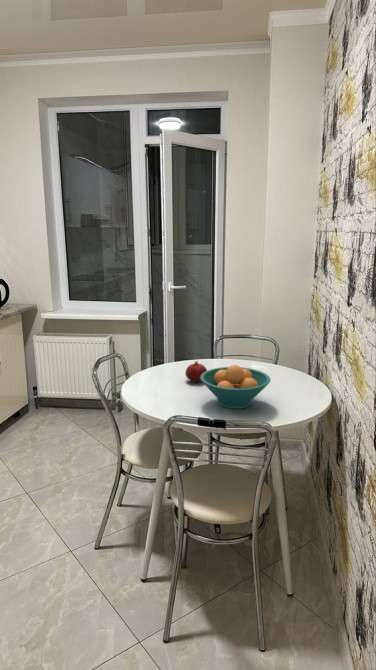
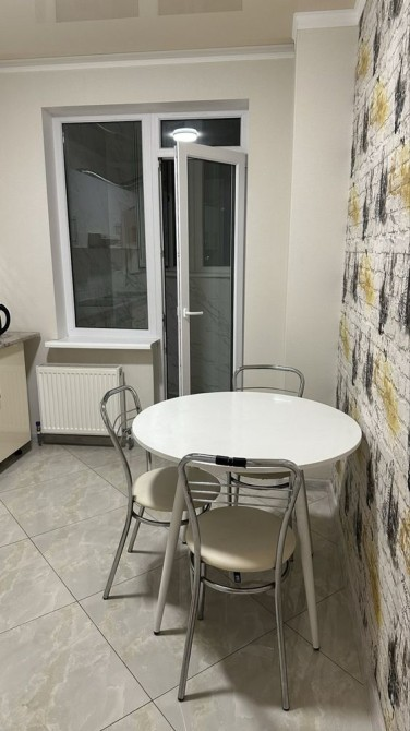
- fruit (196, 371)
- fruit bowl (234, 384)
